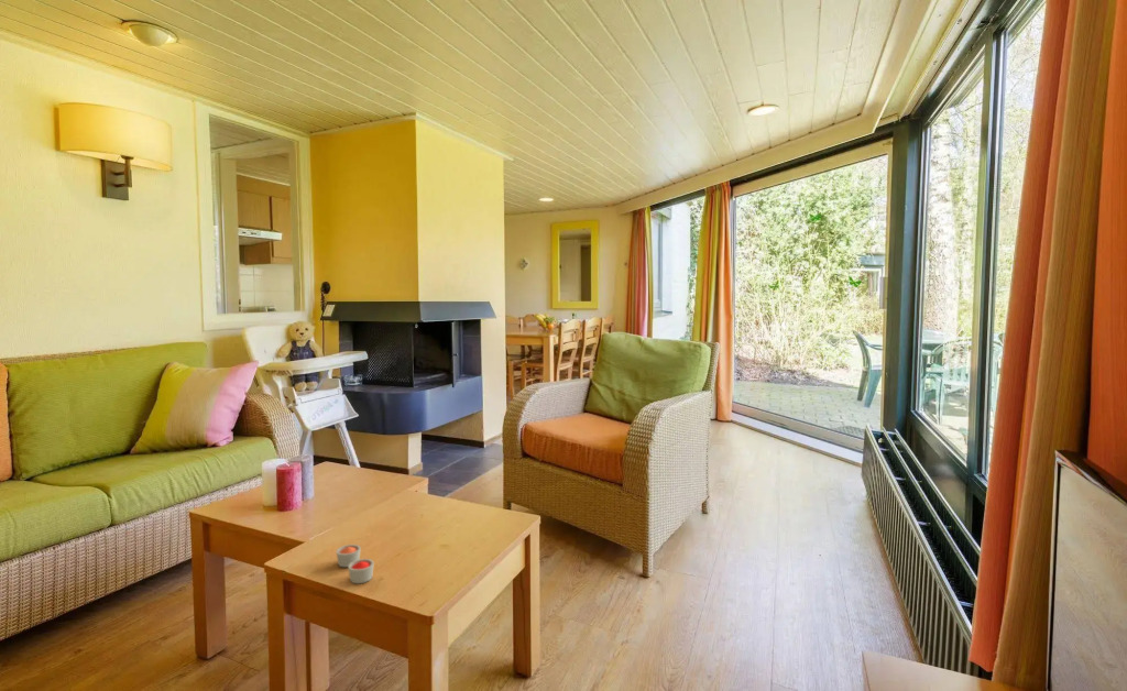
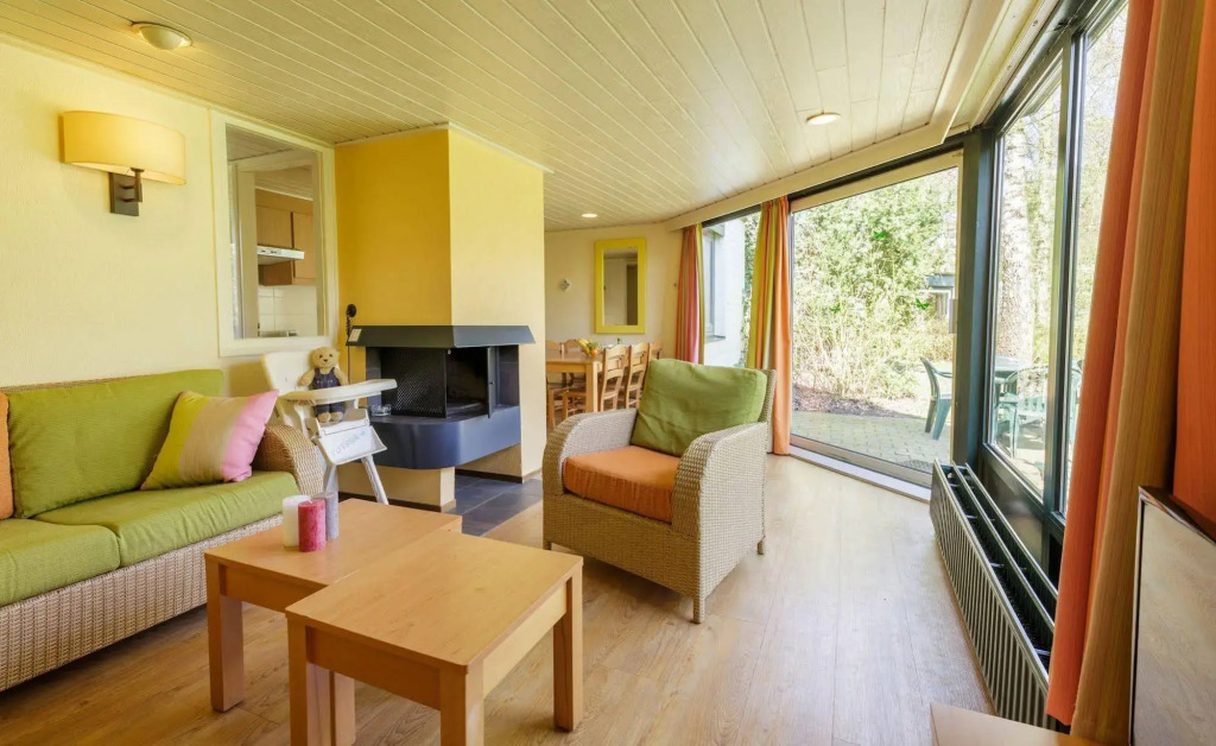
- candle (354, 561)
